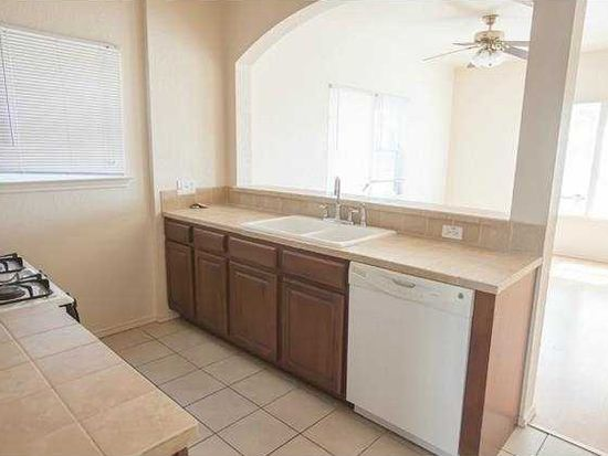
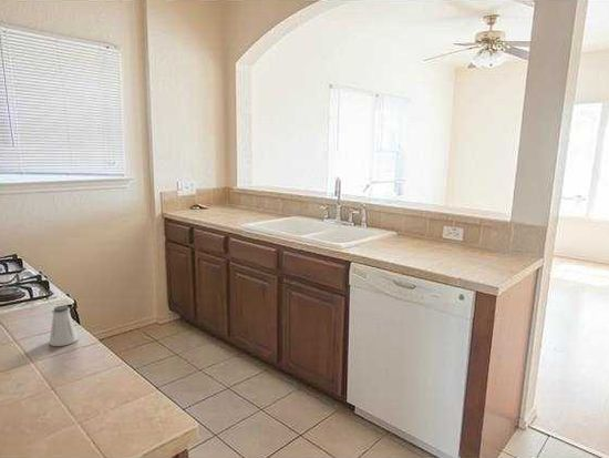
+ saltshaker (62, 324)
